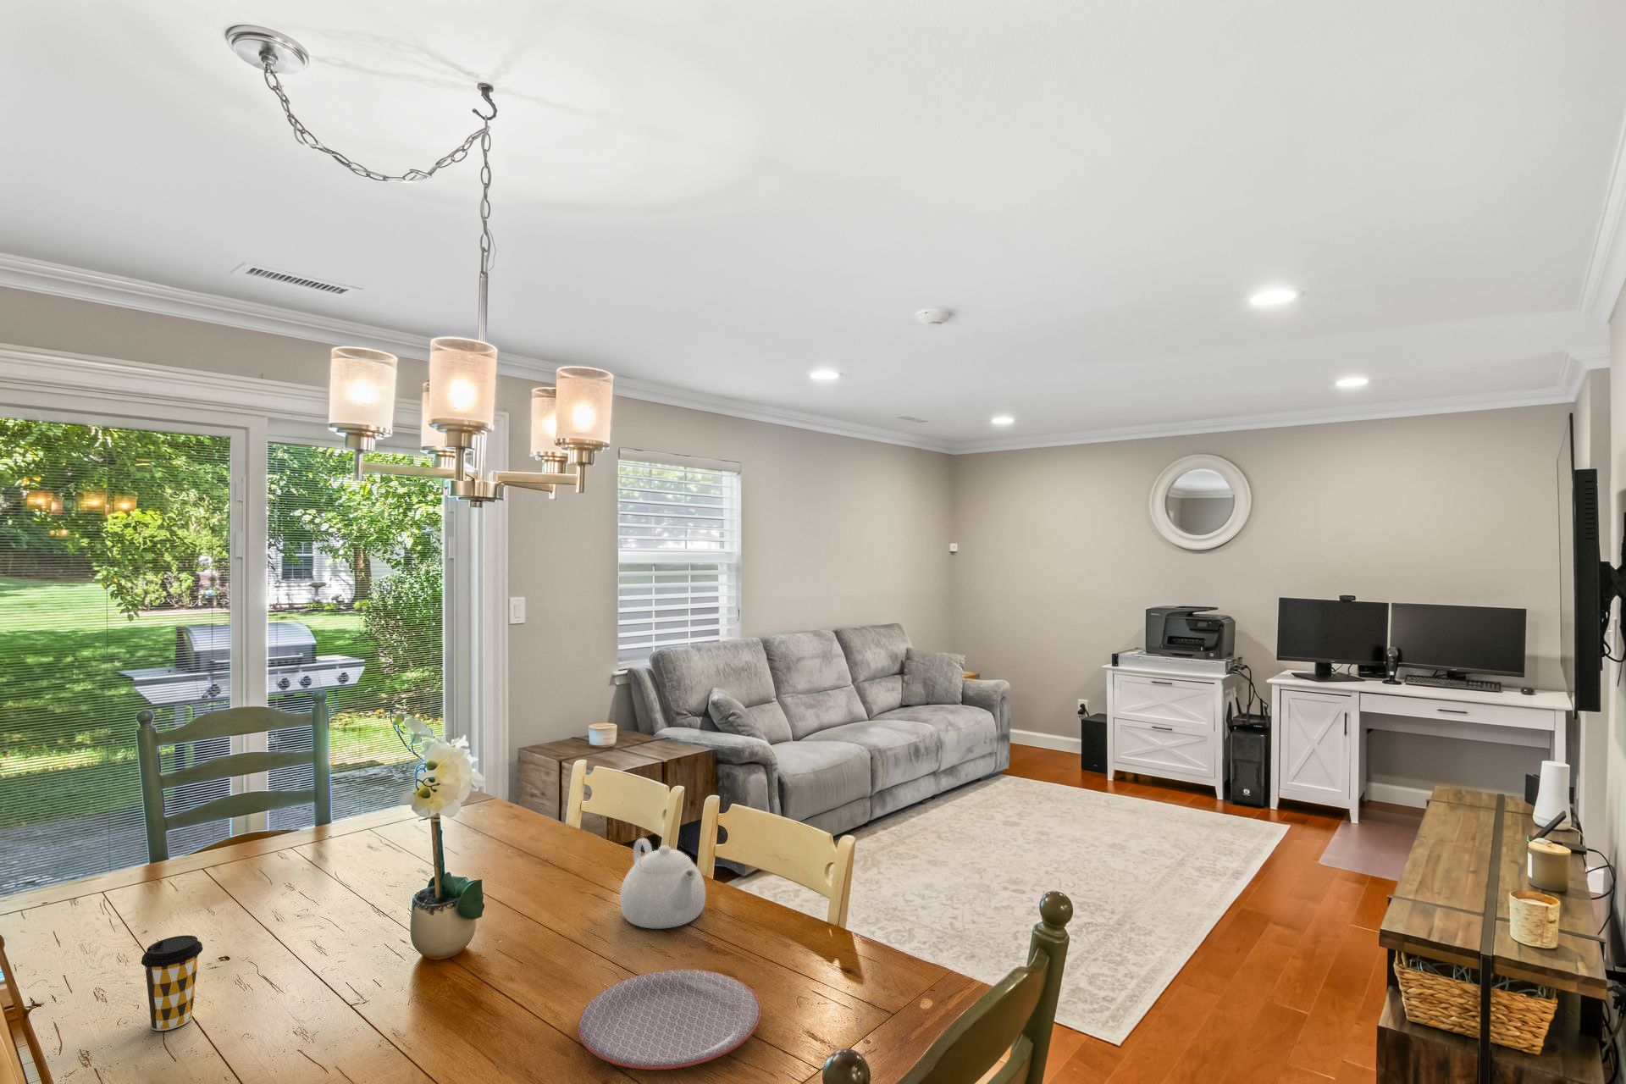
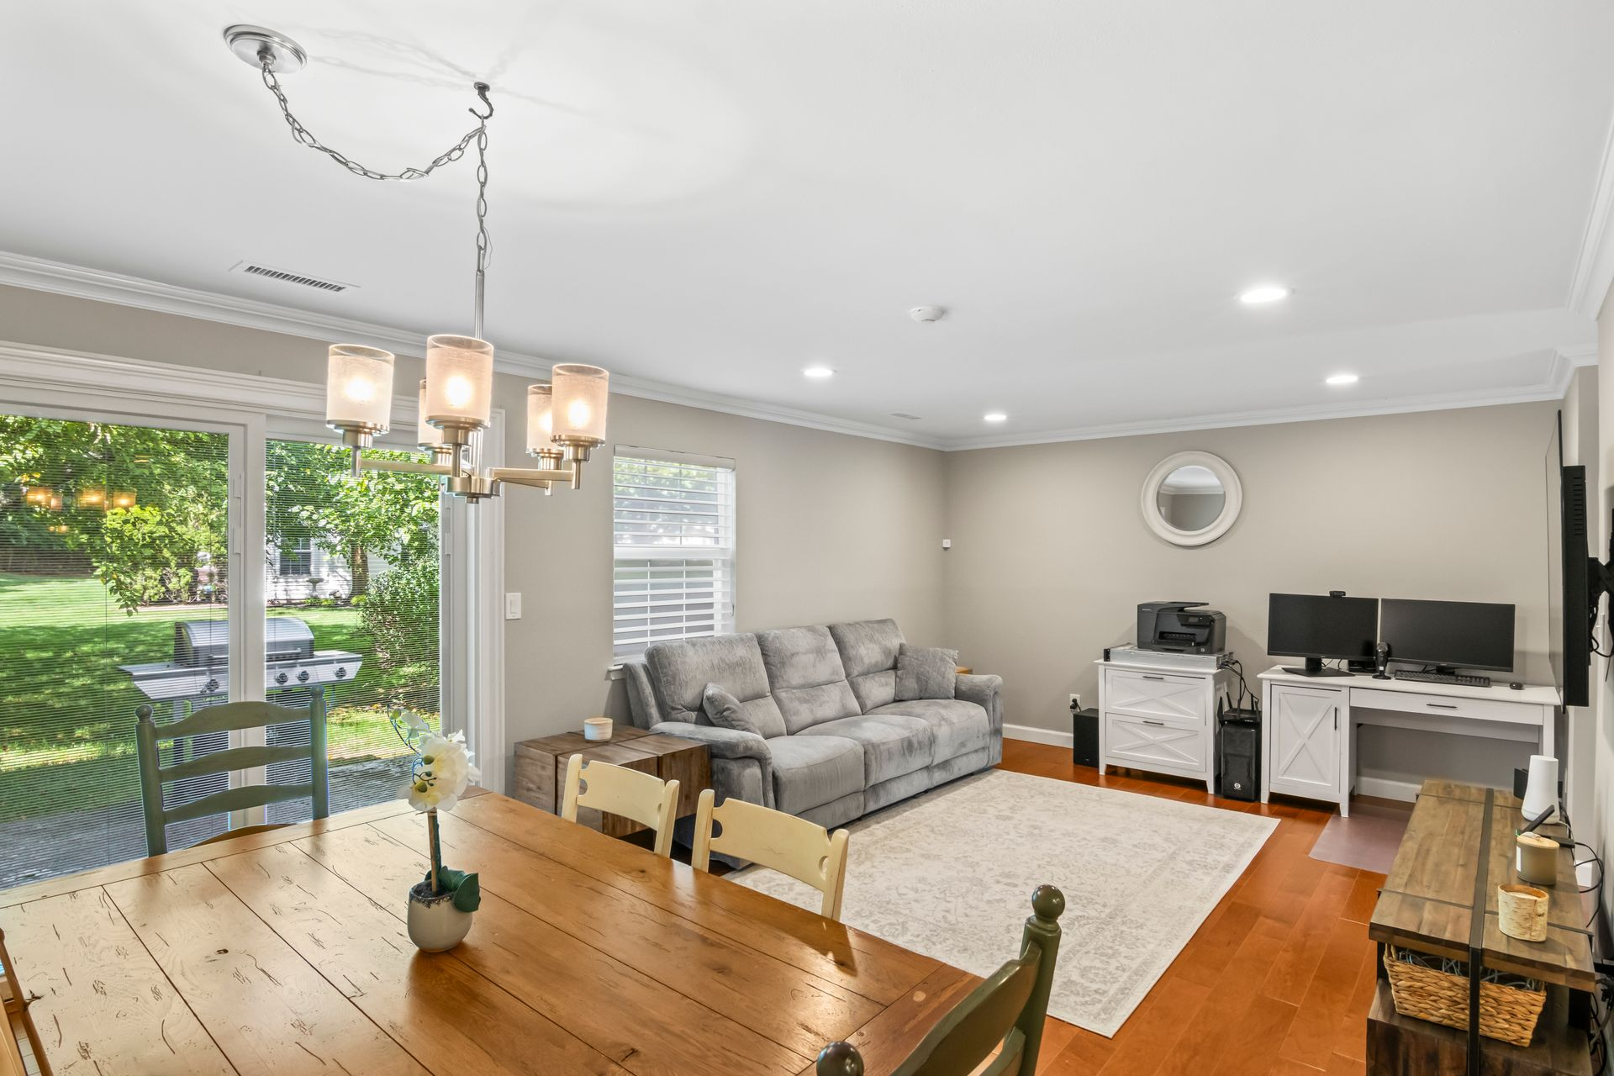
- coffee cup (172, 982)
- teapot (662, 878)
- plate (670, 1020)
